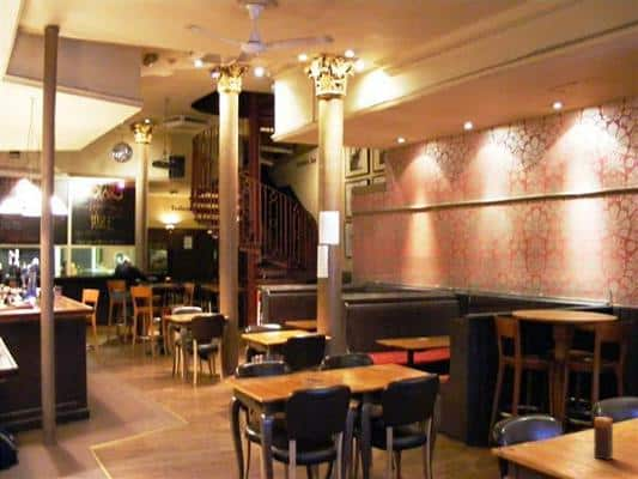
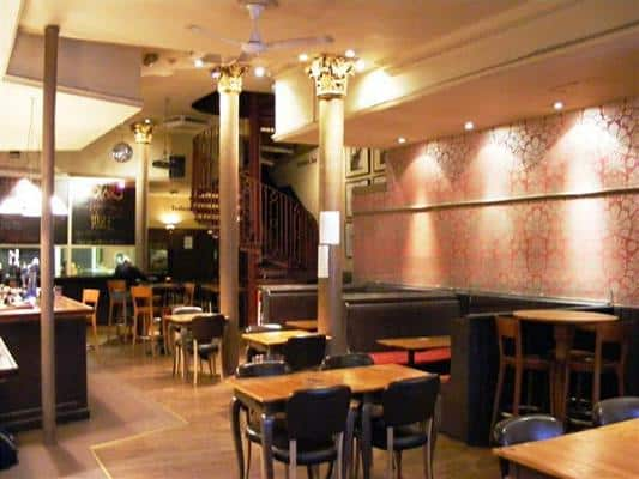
- candle (603, 437)
